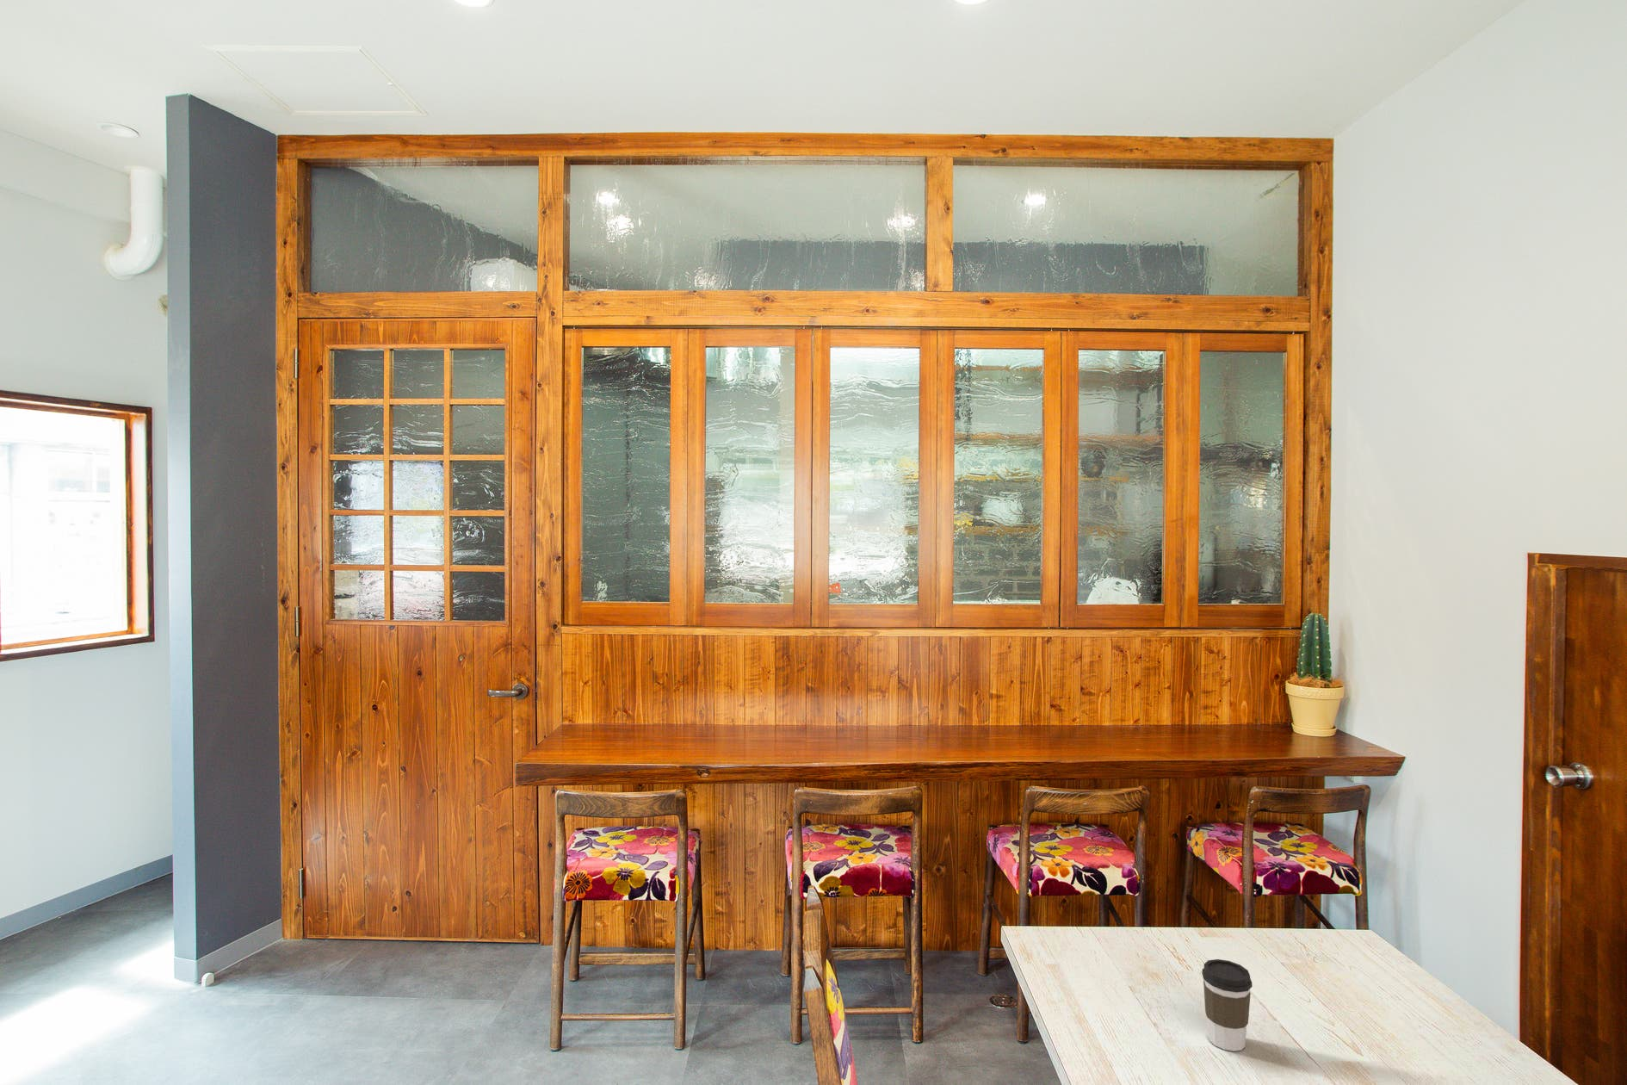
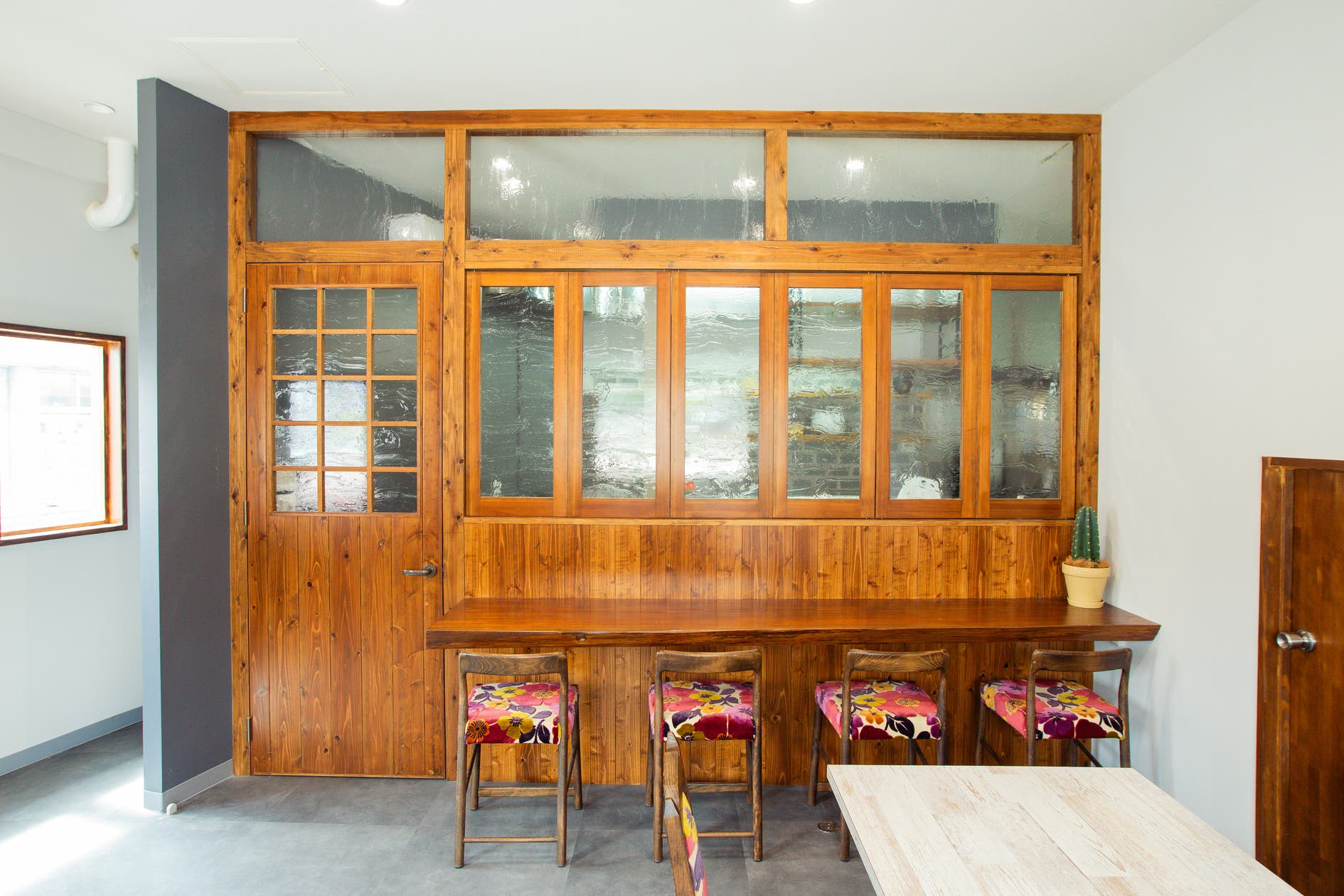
- coffee cup (1226, 1005)
